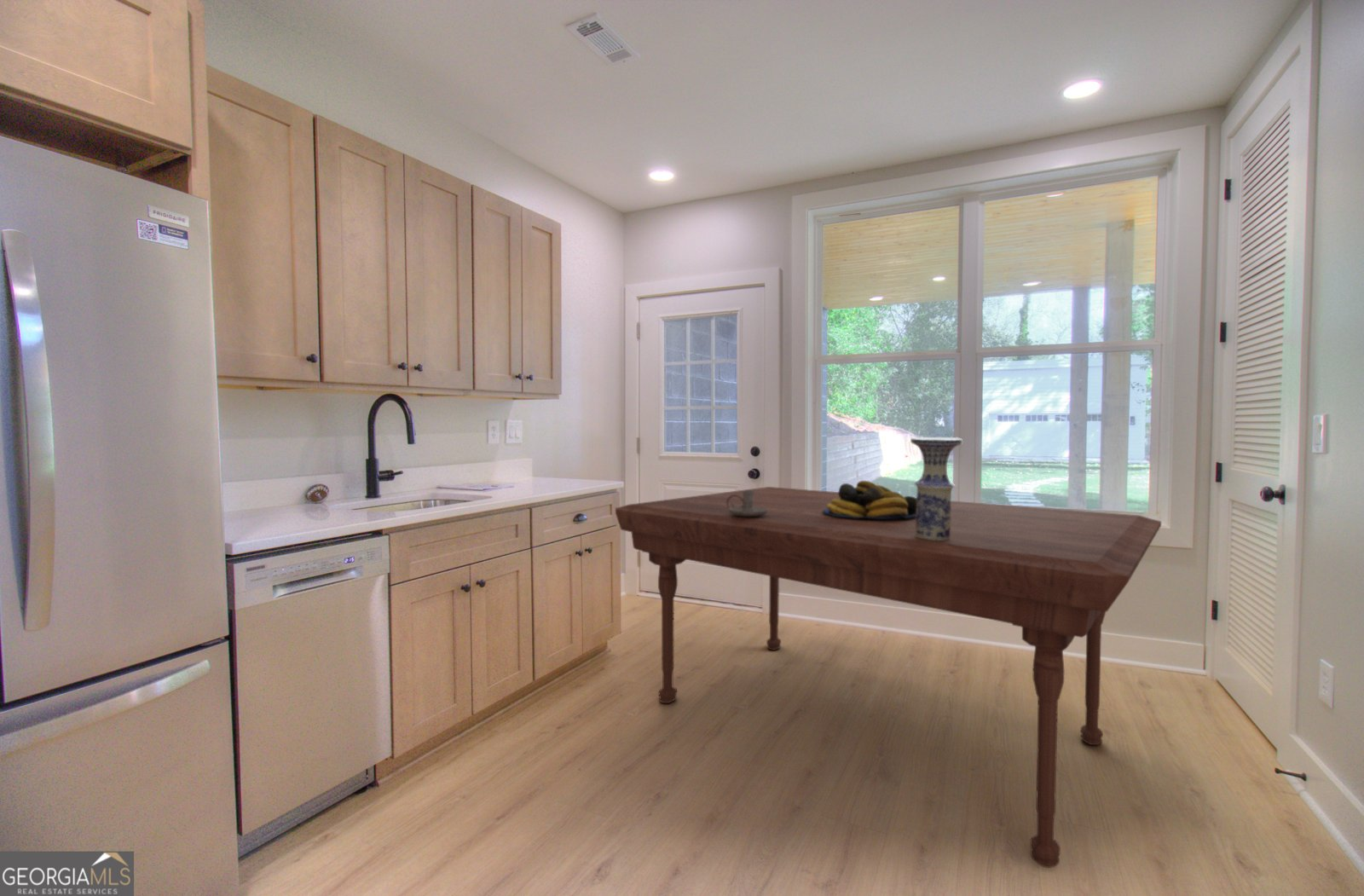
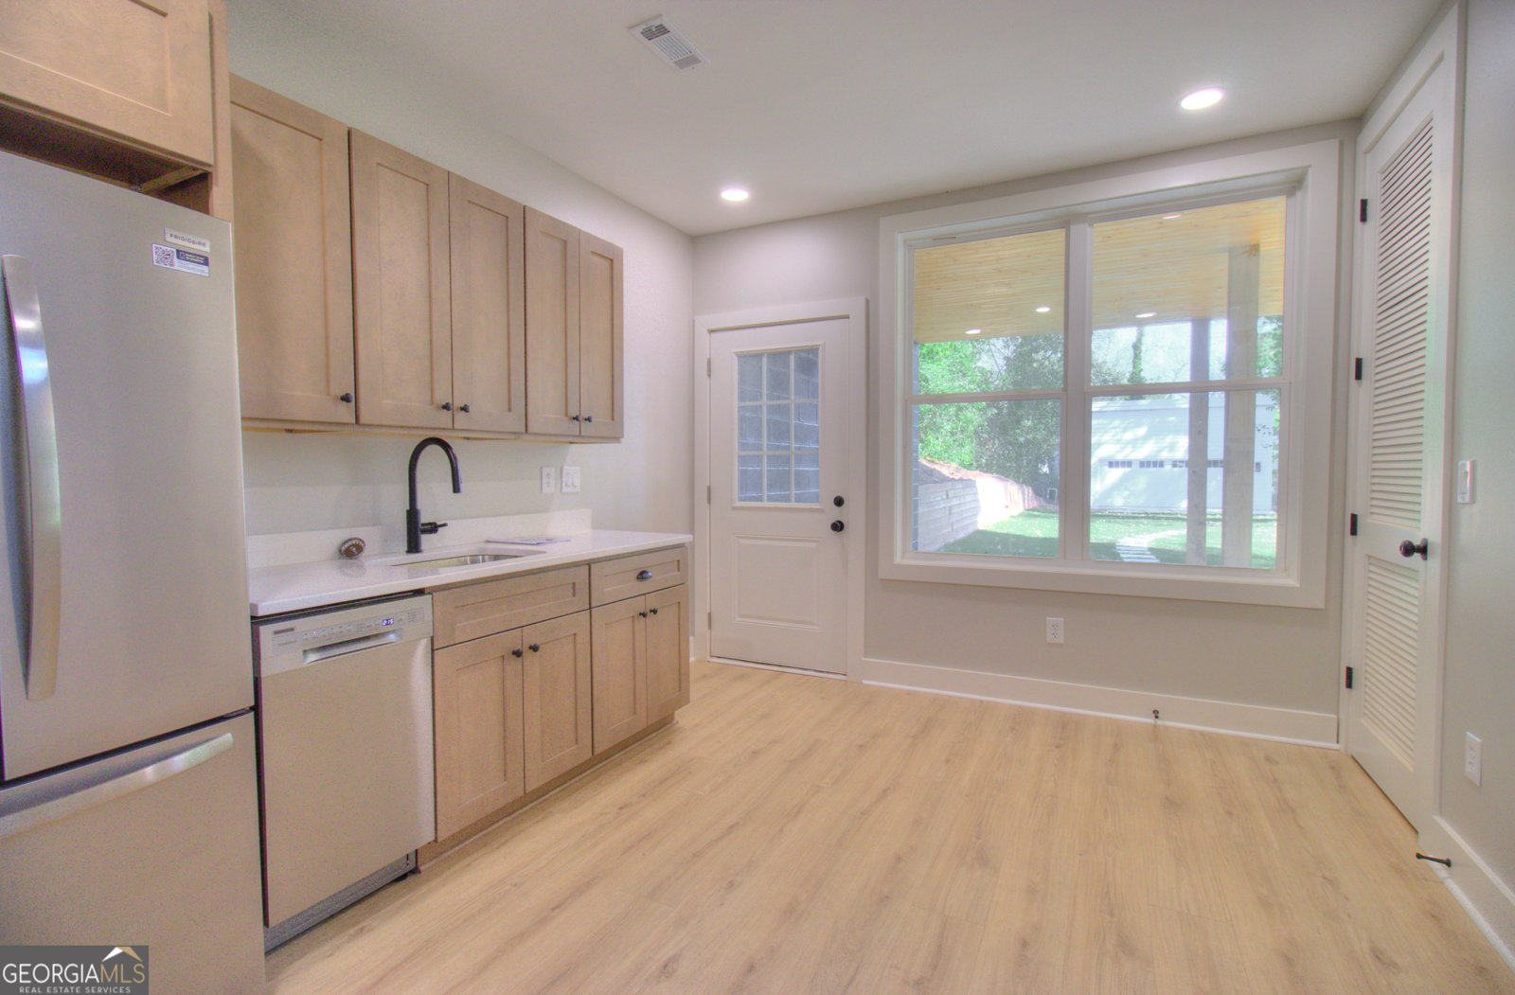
- candle holder (744, 502)
- dining table (868, 595)
- fruit bowl (870, 497)
- vase (935, 488)
